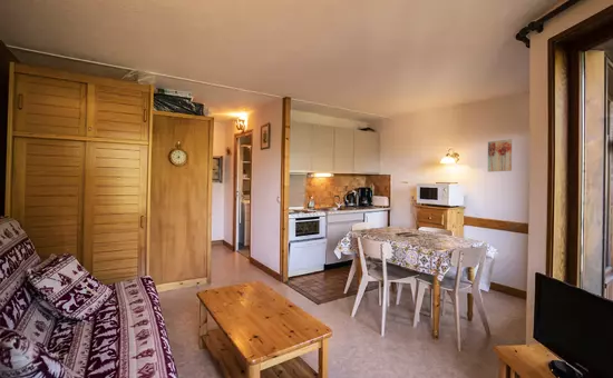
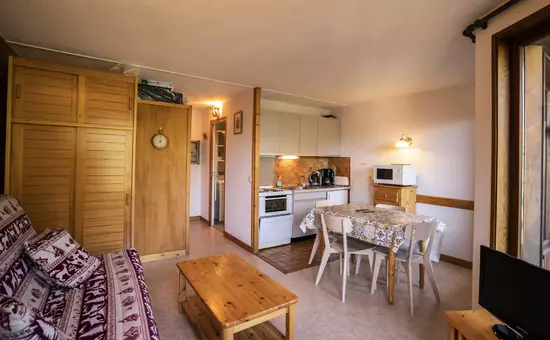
- wall art (499, 156)
